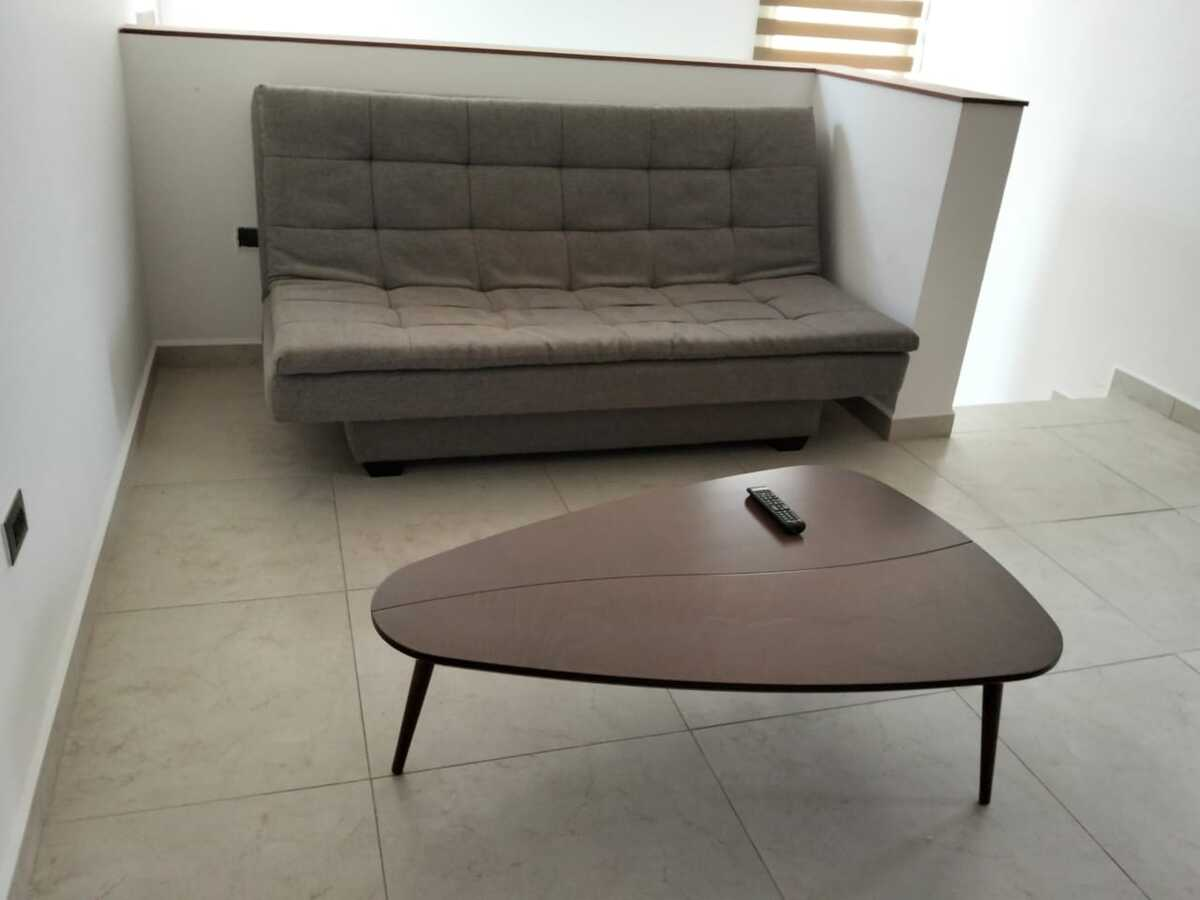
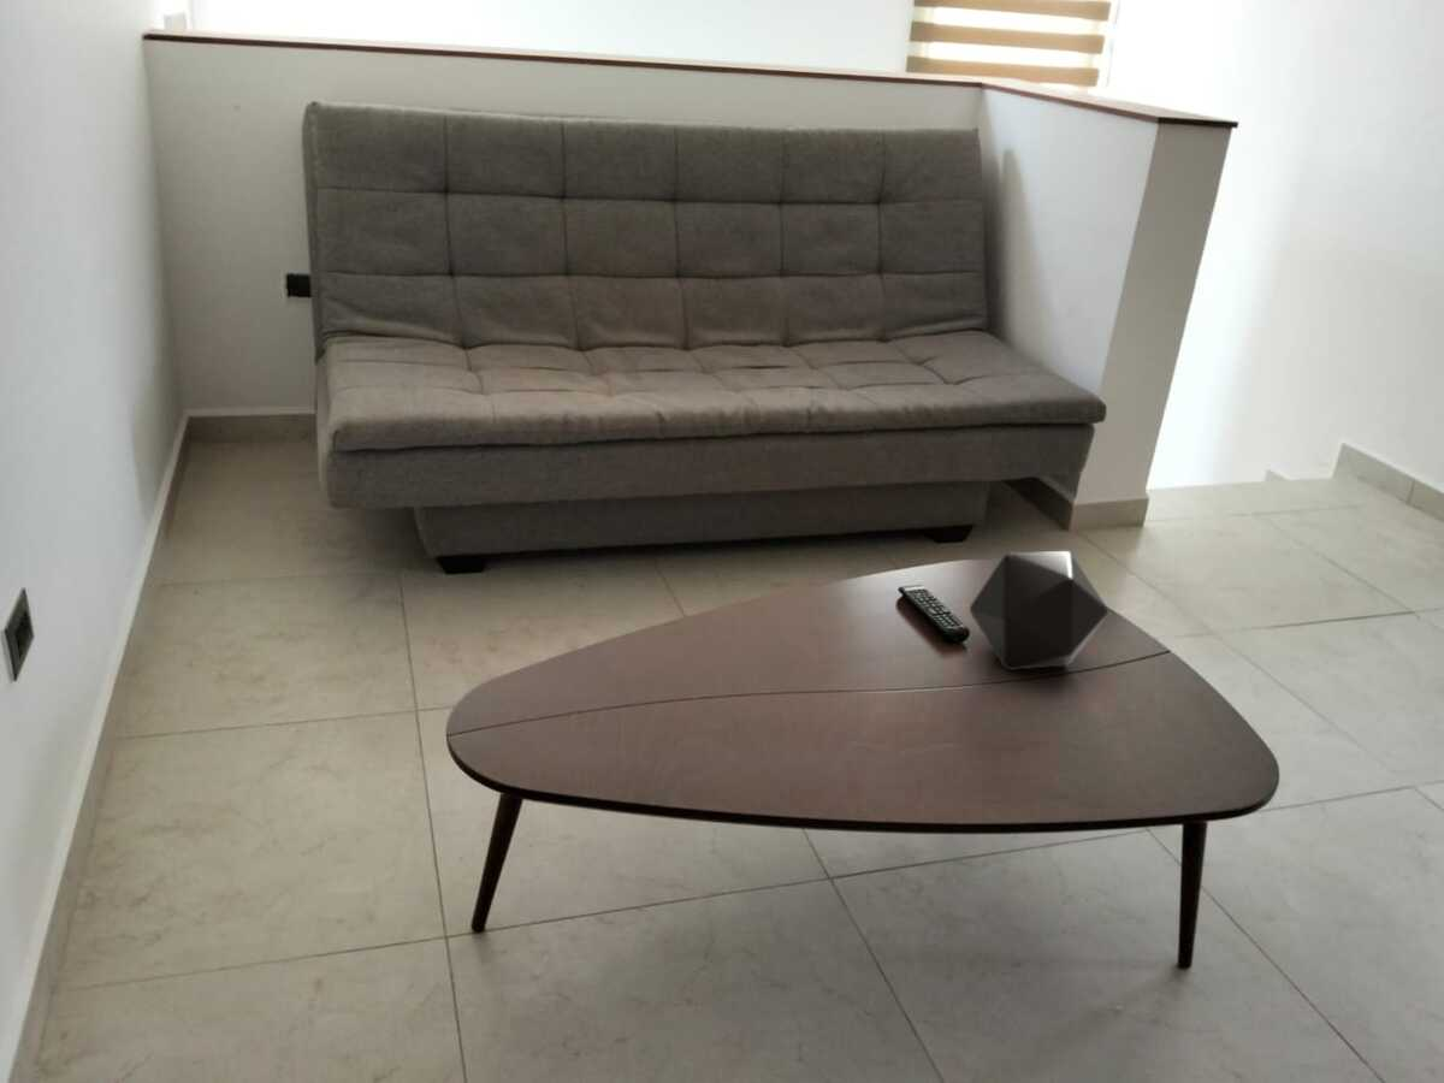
+ decorative tray (1037, 609)
